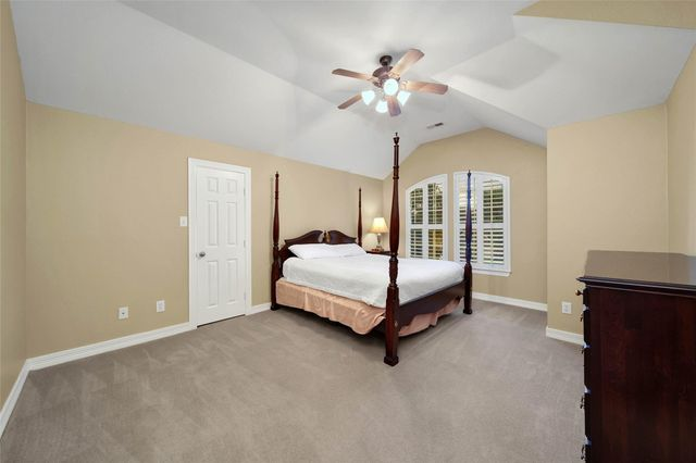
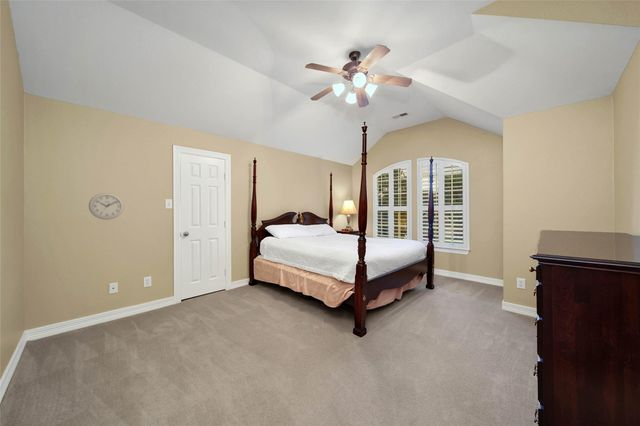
+ wall clock (106, 206)
